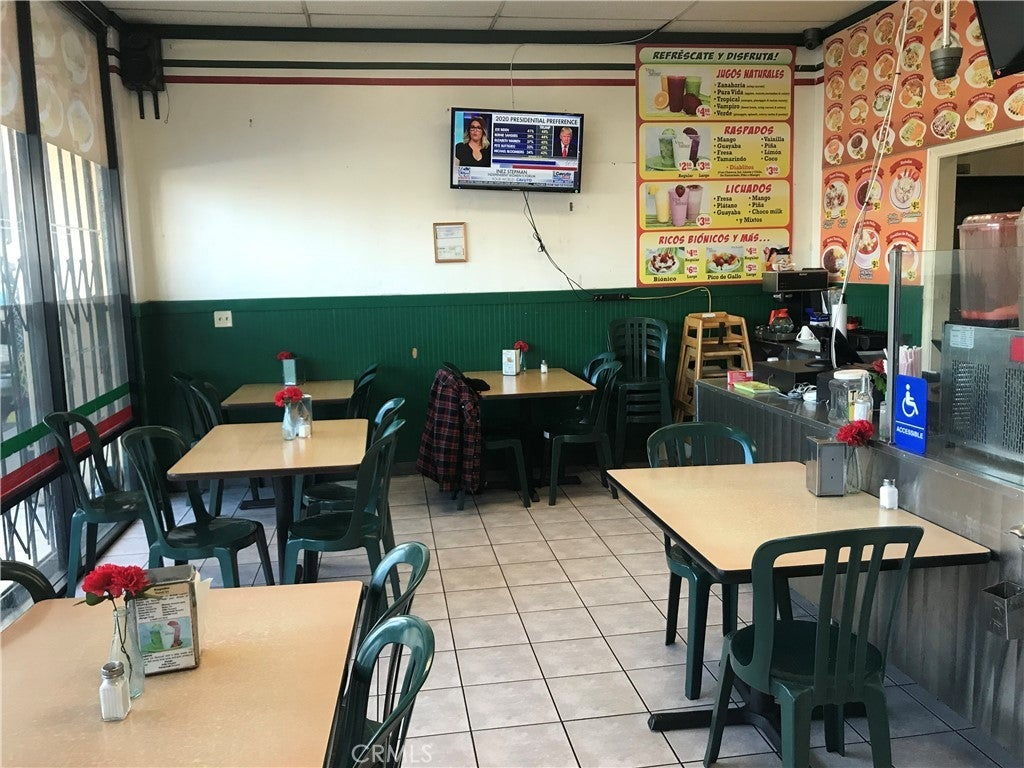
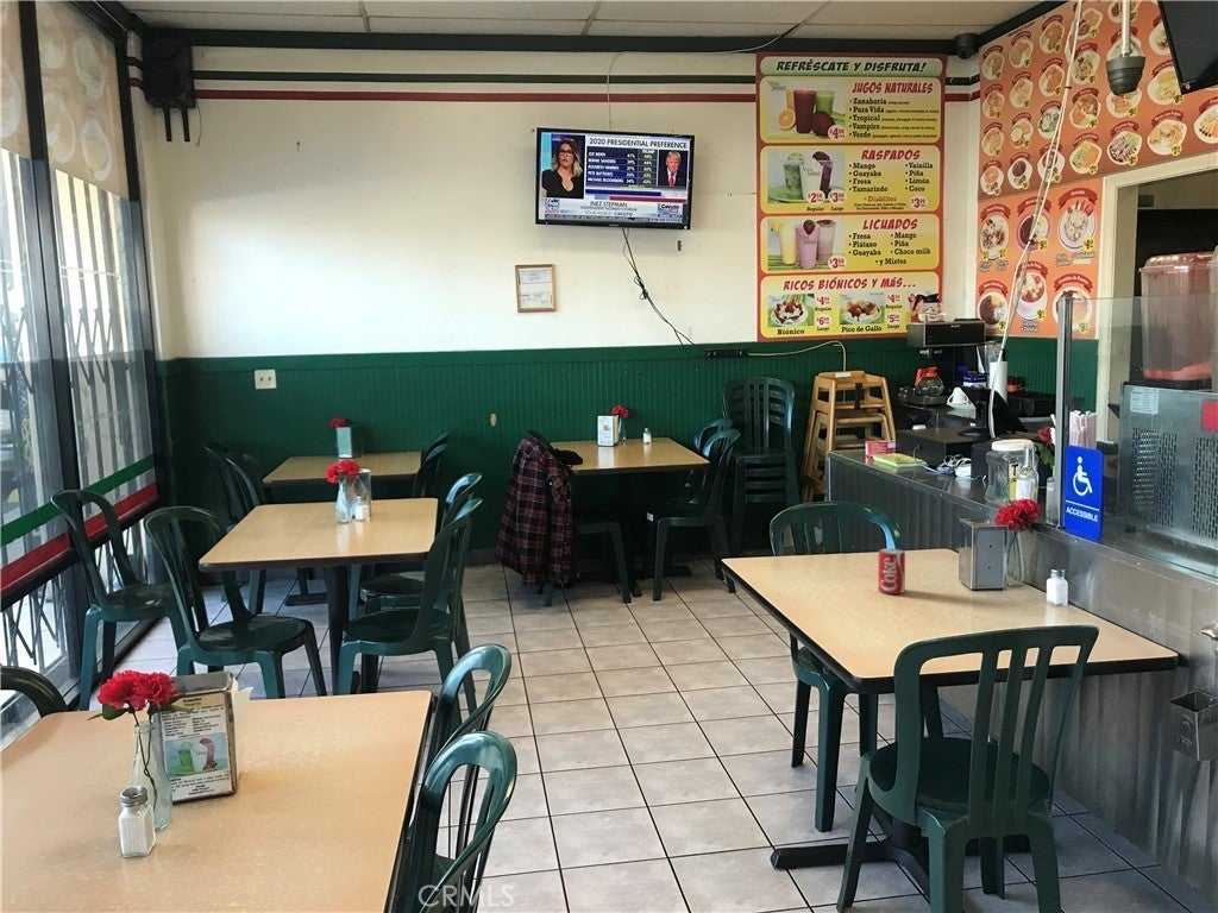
+ beverage can (891, 571)
